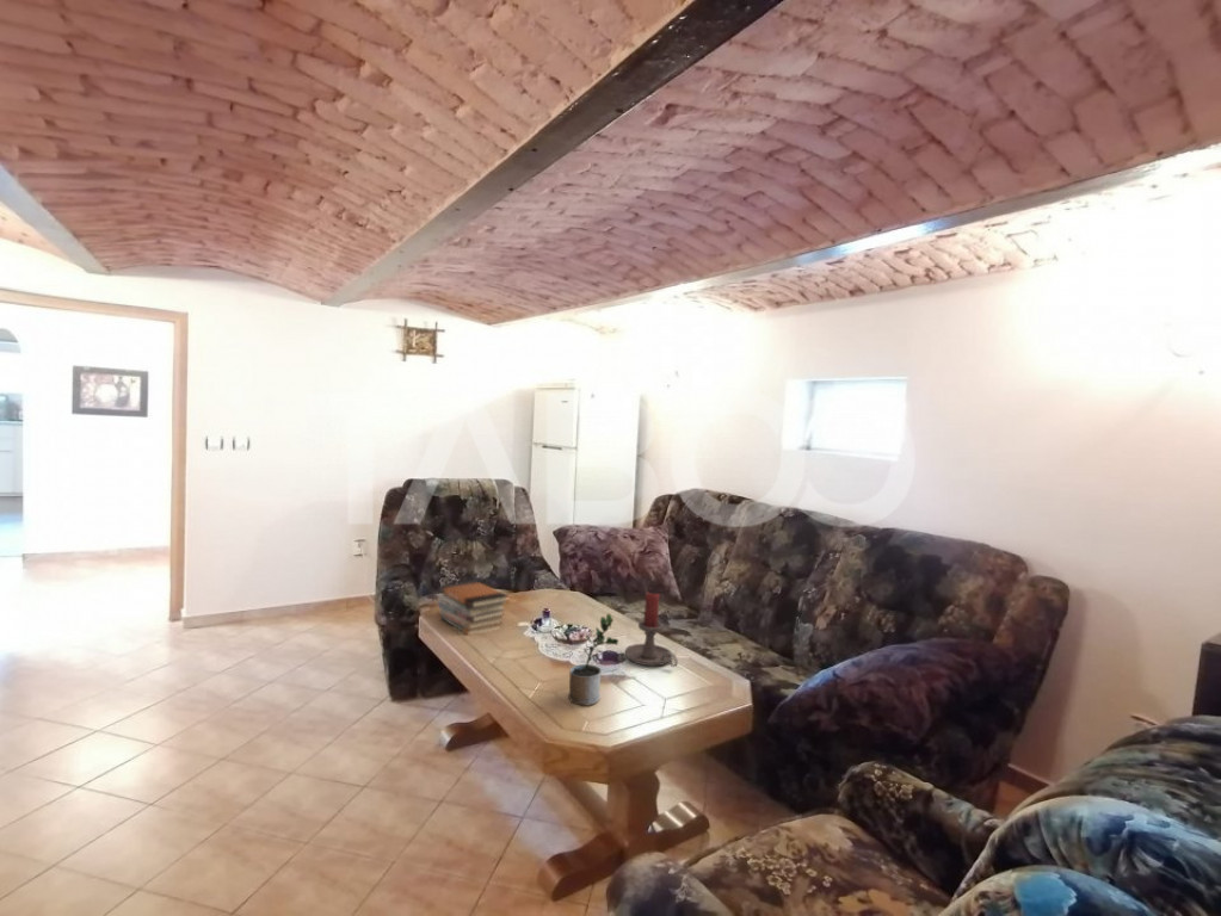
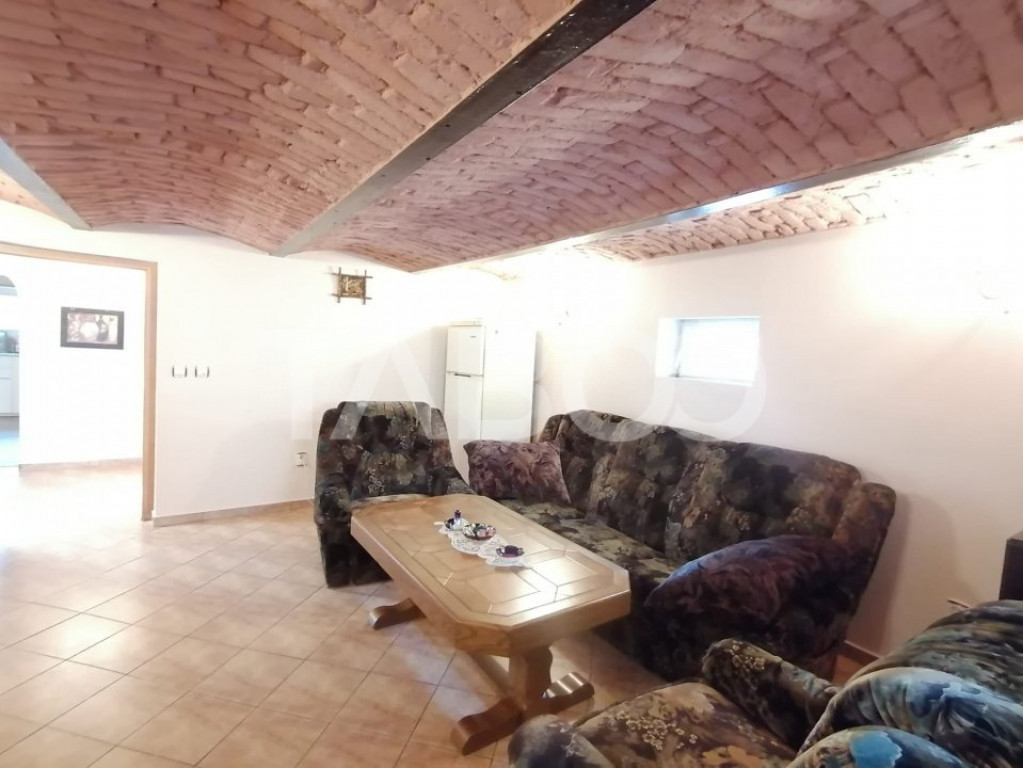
- candle holder (655, 627)
- book stack (471, 606)
- potted plant (591, 658)
